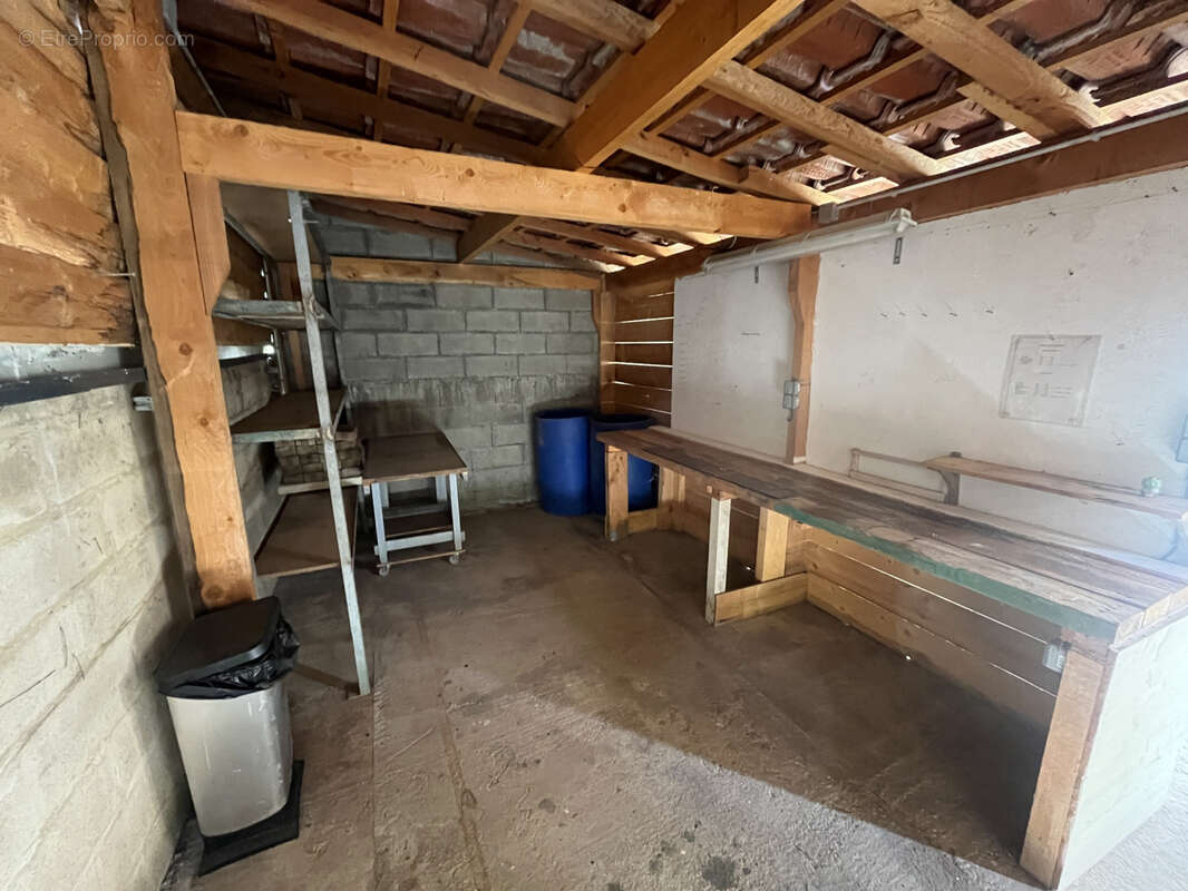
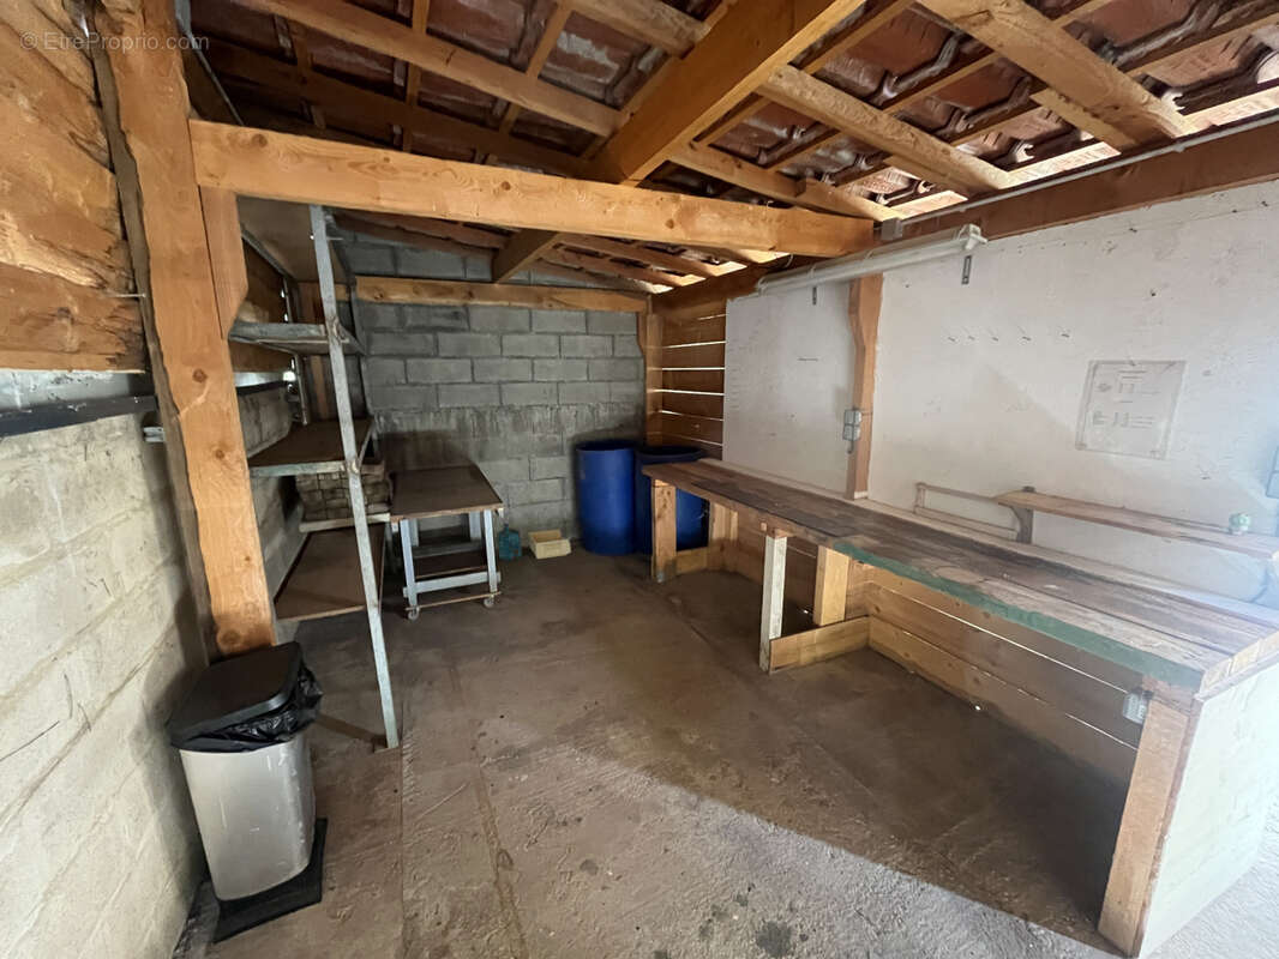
+ watering can (510, 543)
+ storage bin (548, 543)
